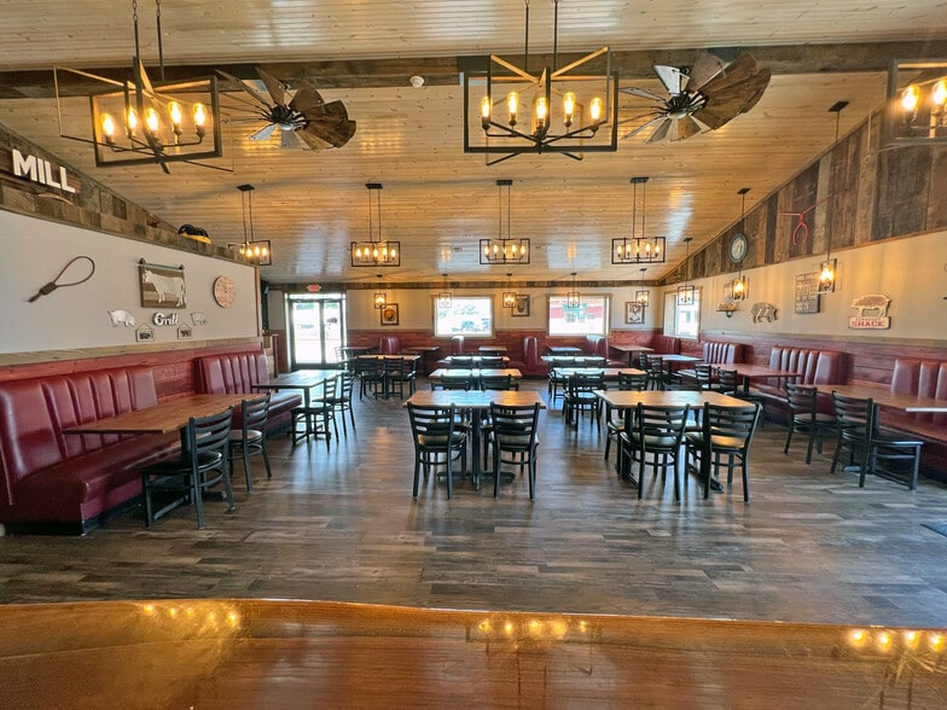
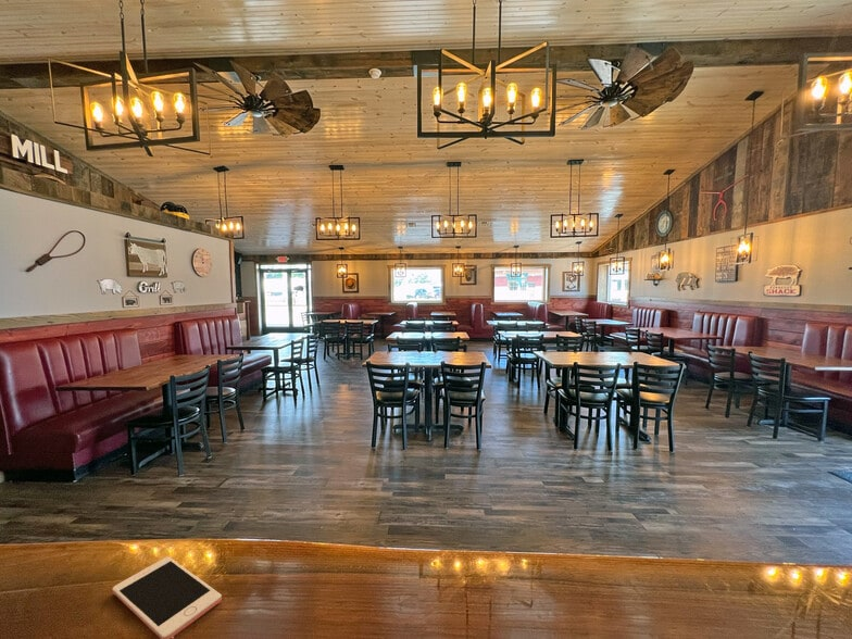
+ cell phone (166, 593)
